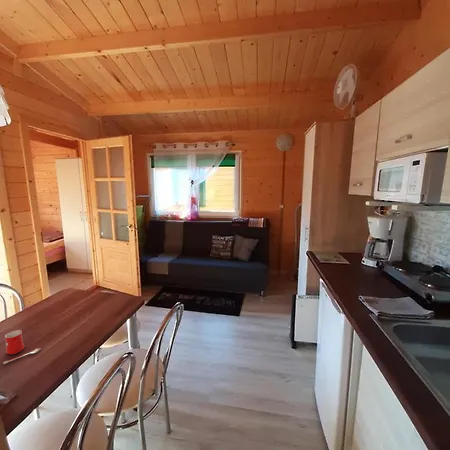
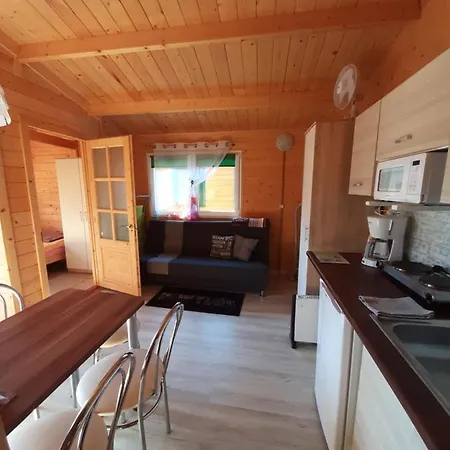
- mug (19, 343)
